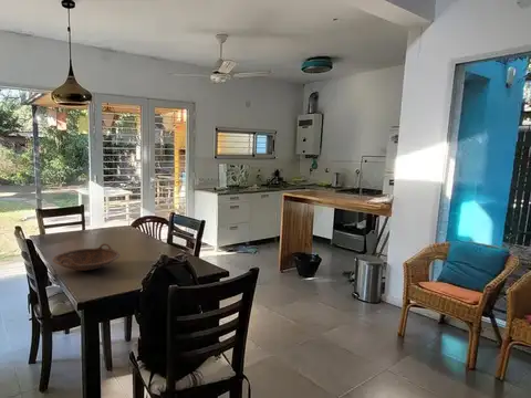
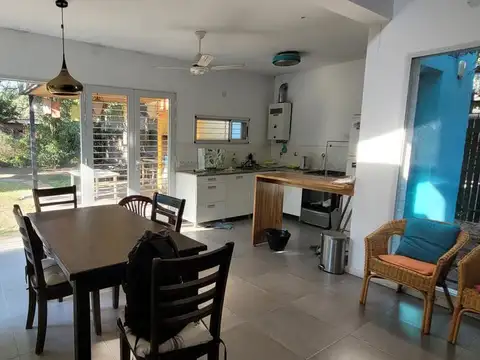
- bowl (87, 259)
